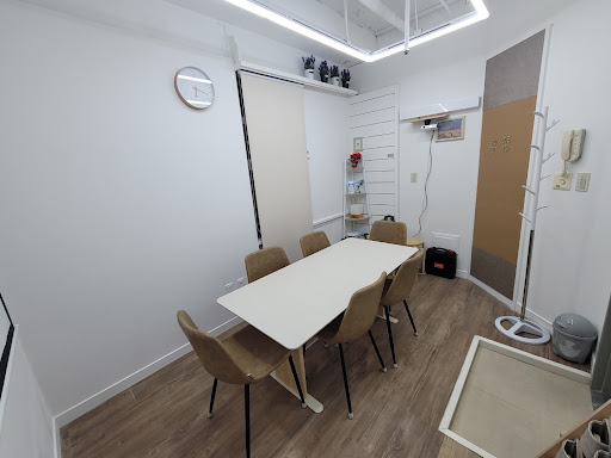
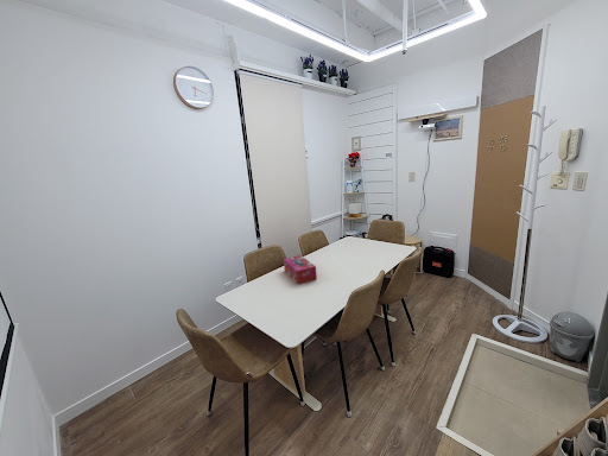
+ tissue box (299, 268)
